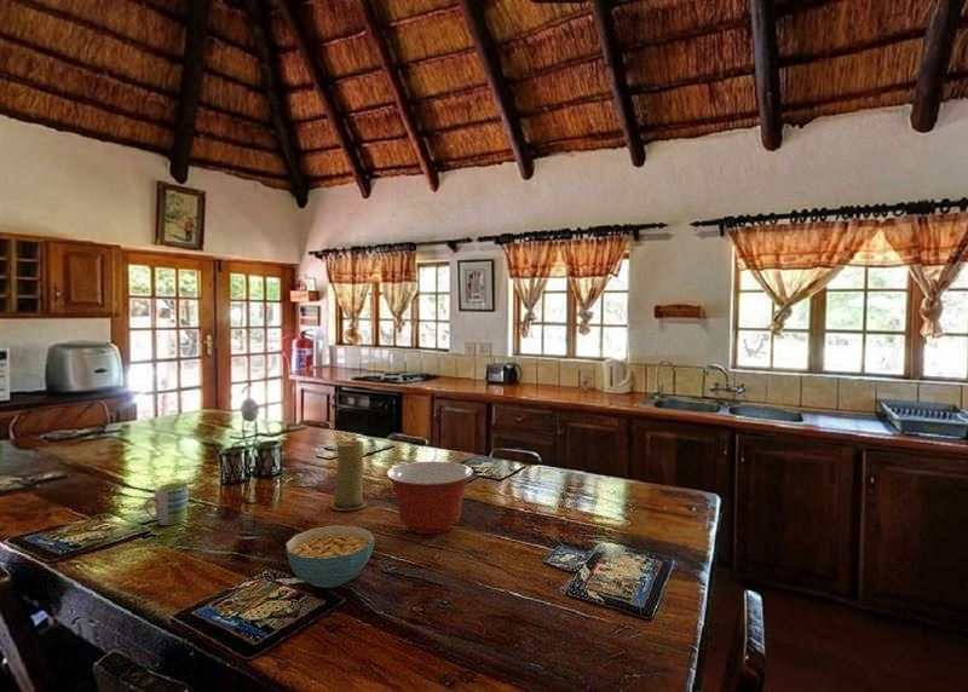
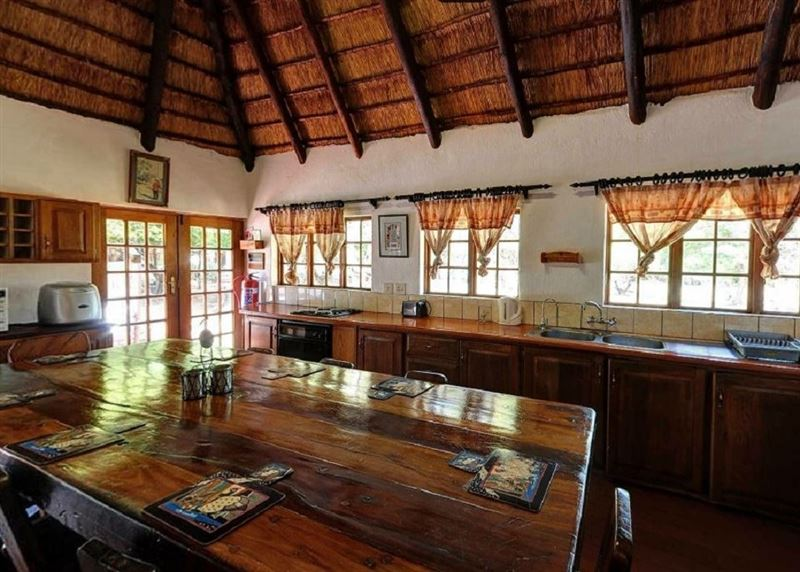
- mixing bowl (430, 498)
- cereal bowl (330, 561)
- mug (166, 504)
- candle (348, 473)
